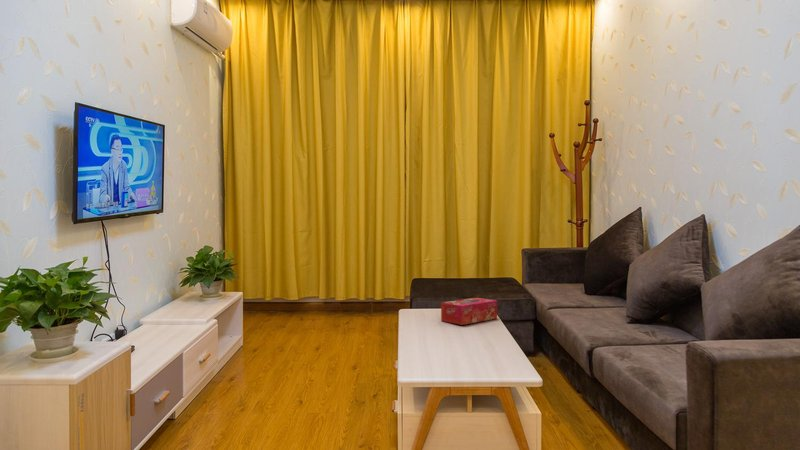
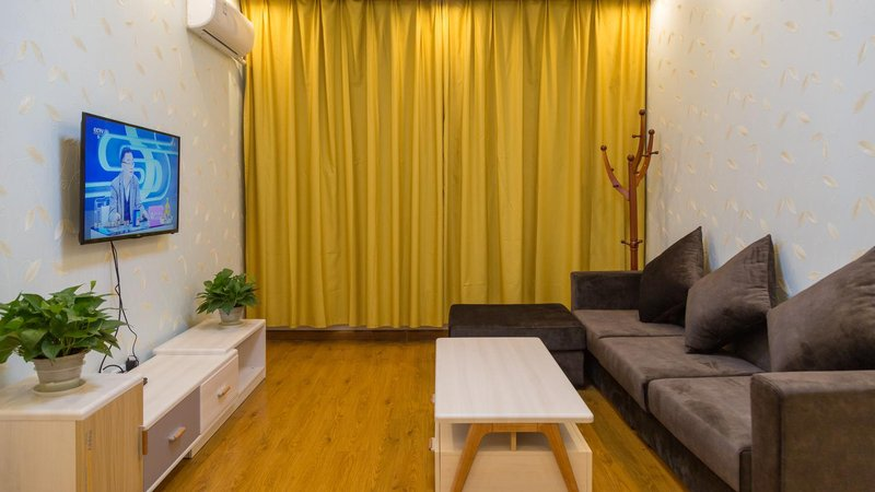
- tissue box (469, 310)
